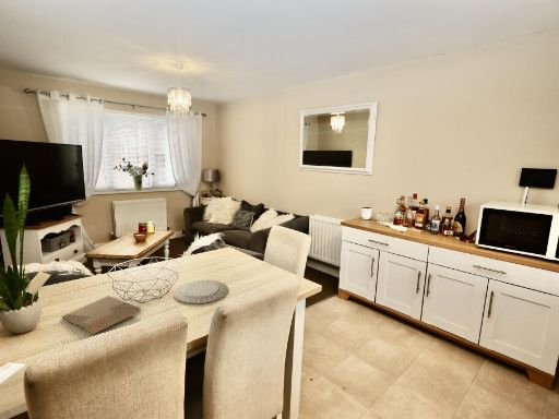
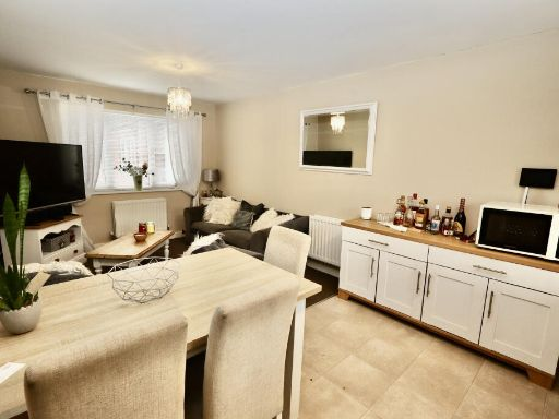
- chinaware (201, 289)
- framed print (102, 312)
